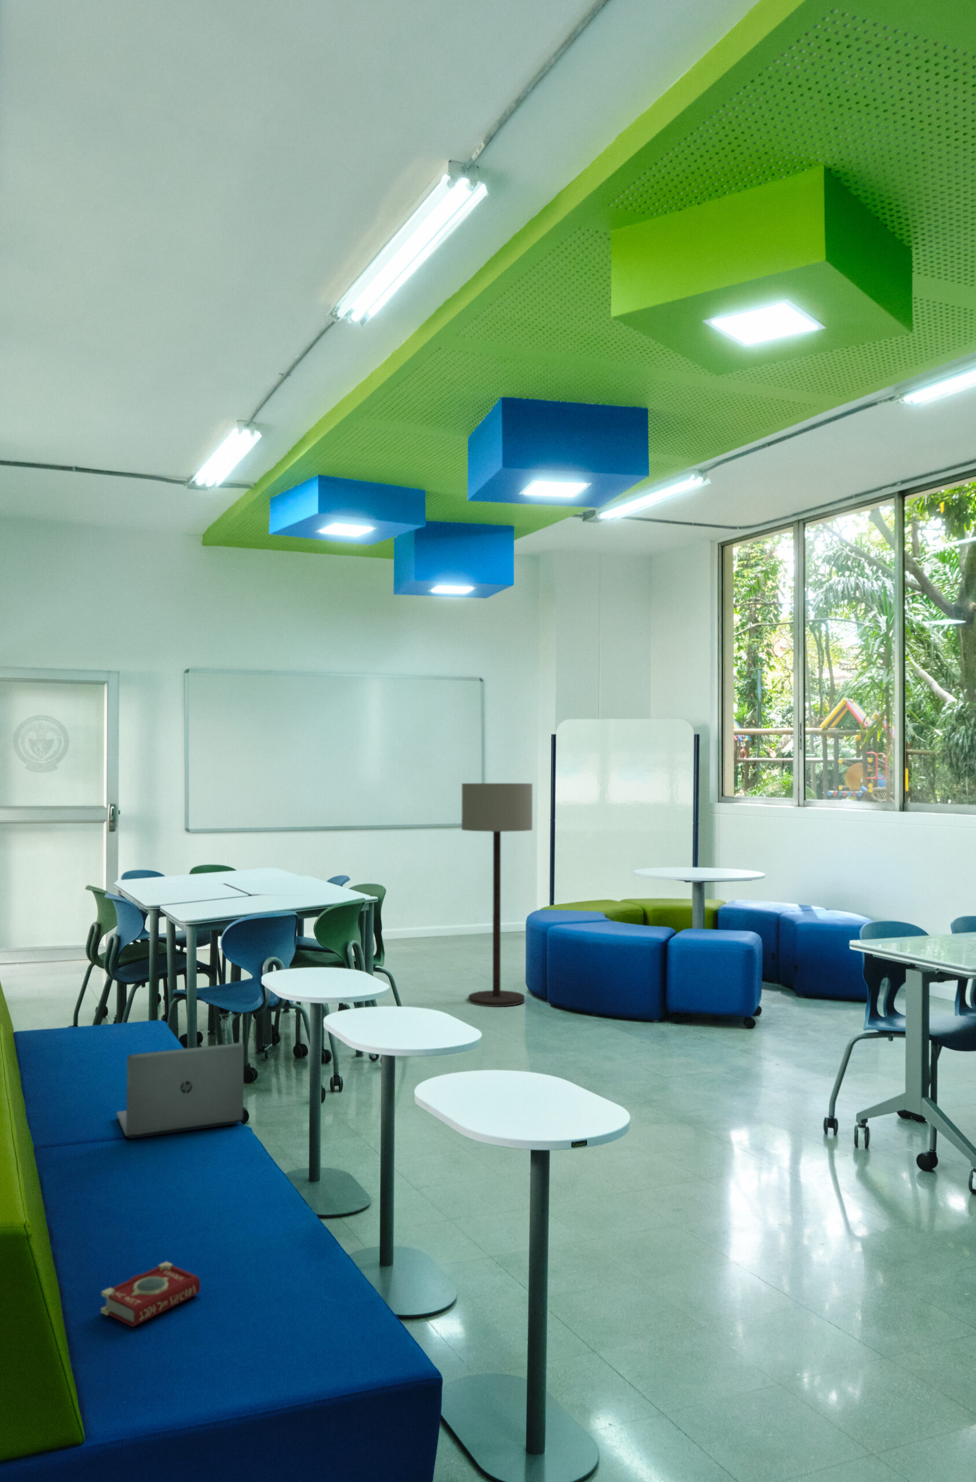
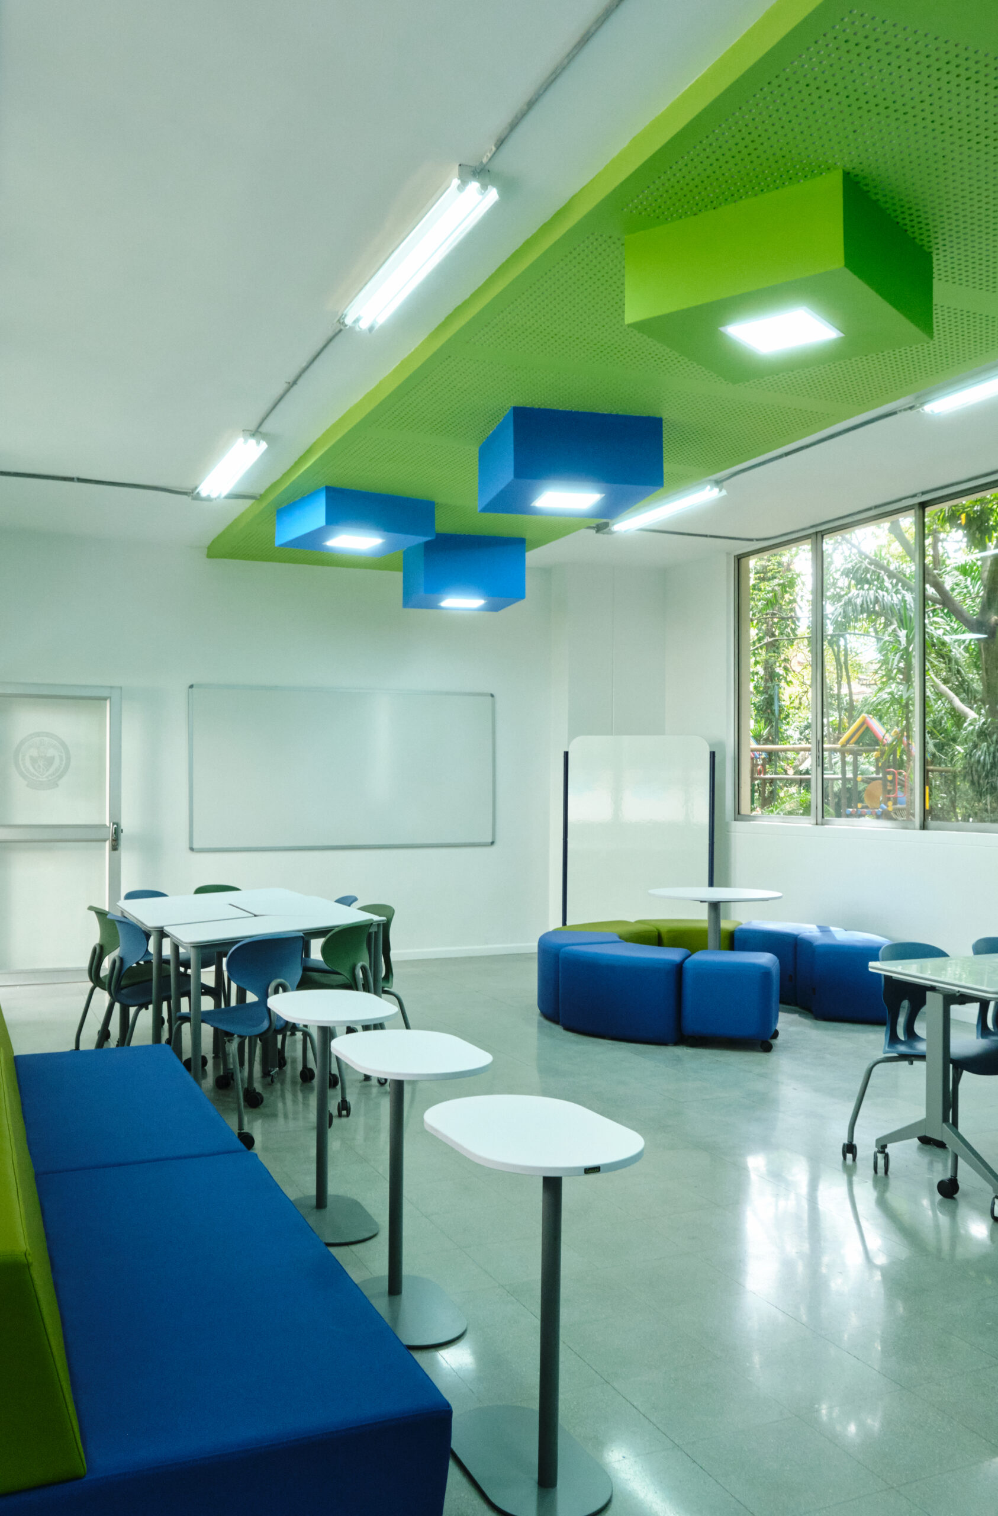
- floor lamp (497, 892)
- book (154, 1289)
- laptop (180, 1080)
